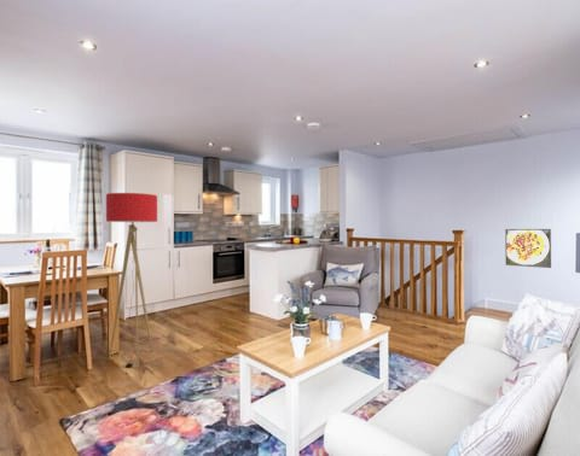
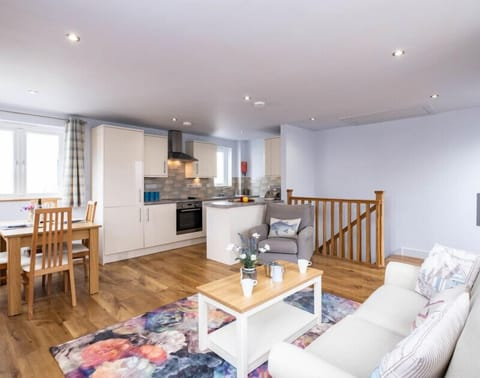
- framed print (527, 247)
- floor lamp (132, 275)
